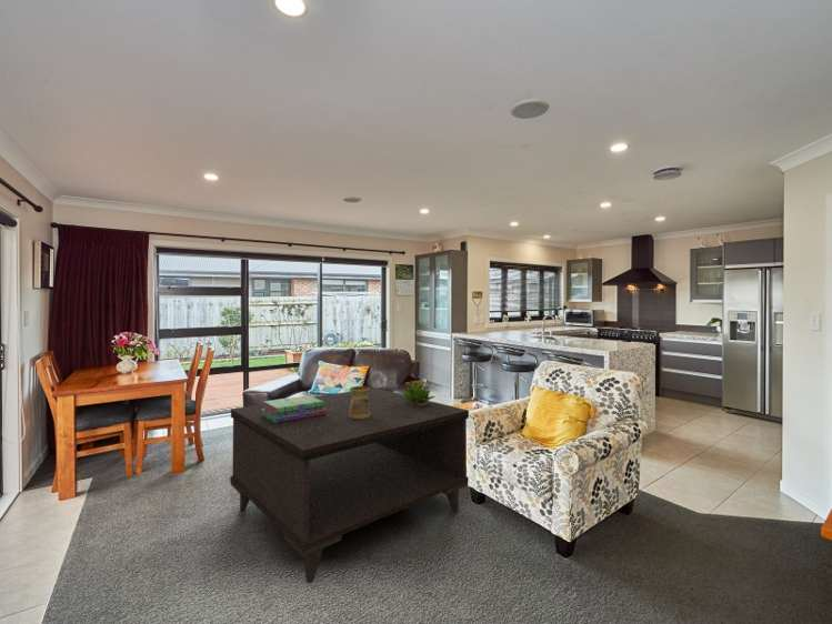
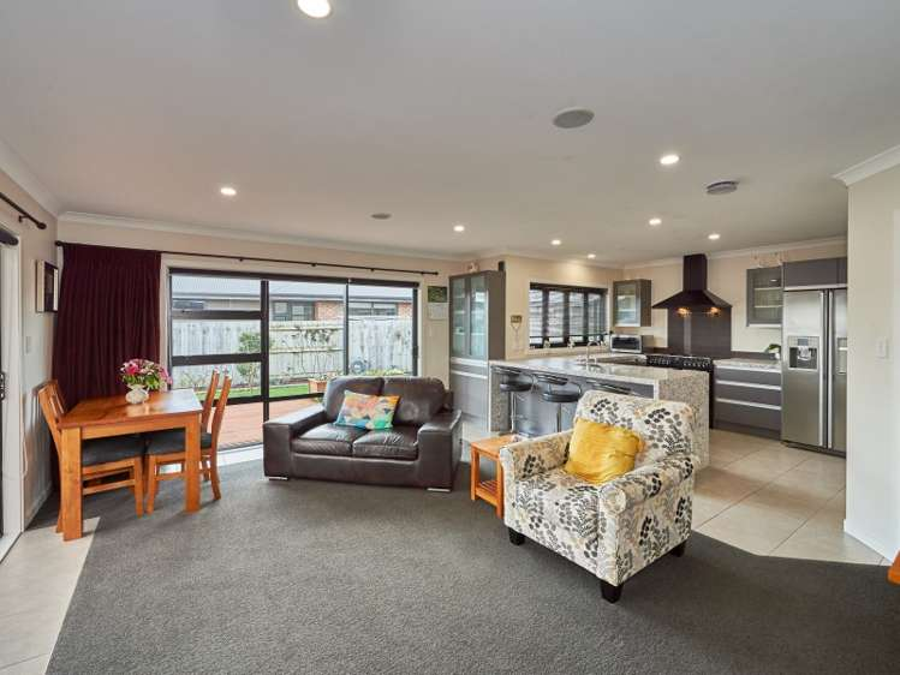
- oil burner (359, 401)
- stack of books (293, 407)
- potted flower (420, 391)
- coffee table (349, 459)
